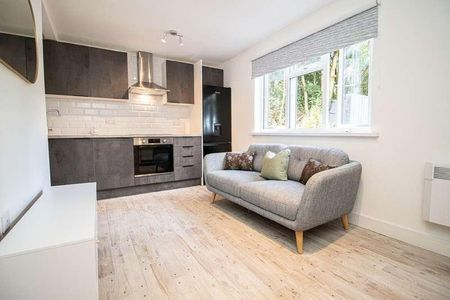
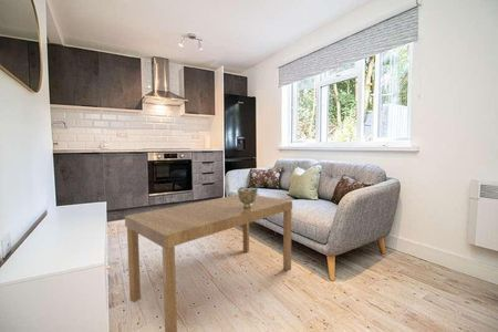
+ dining table (215, 232)
+ decorative bowl (247, 197)
